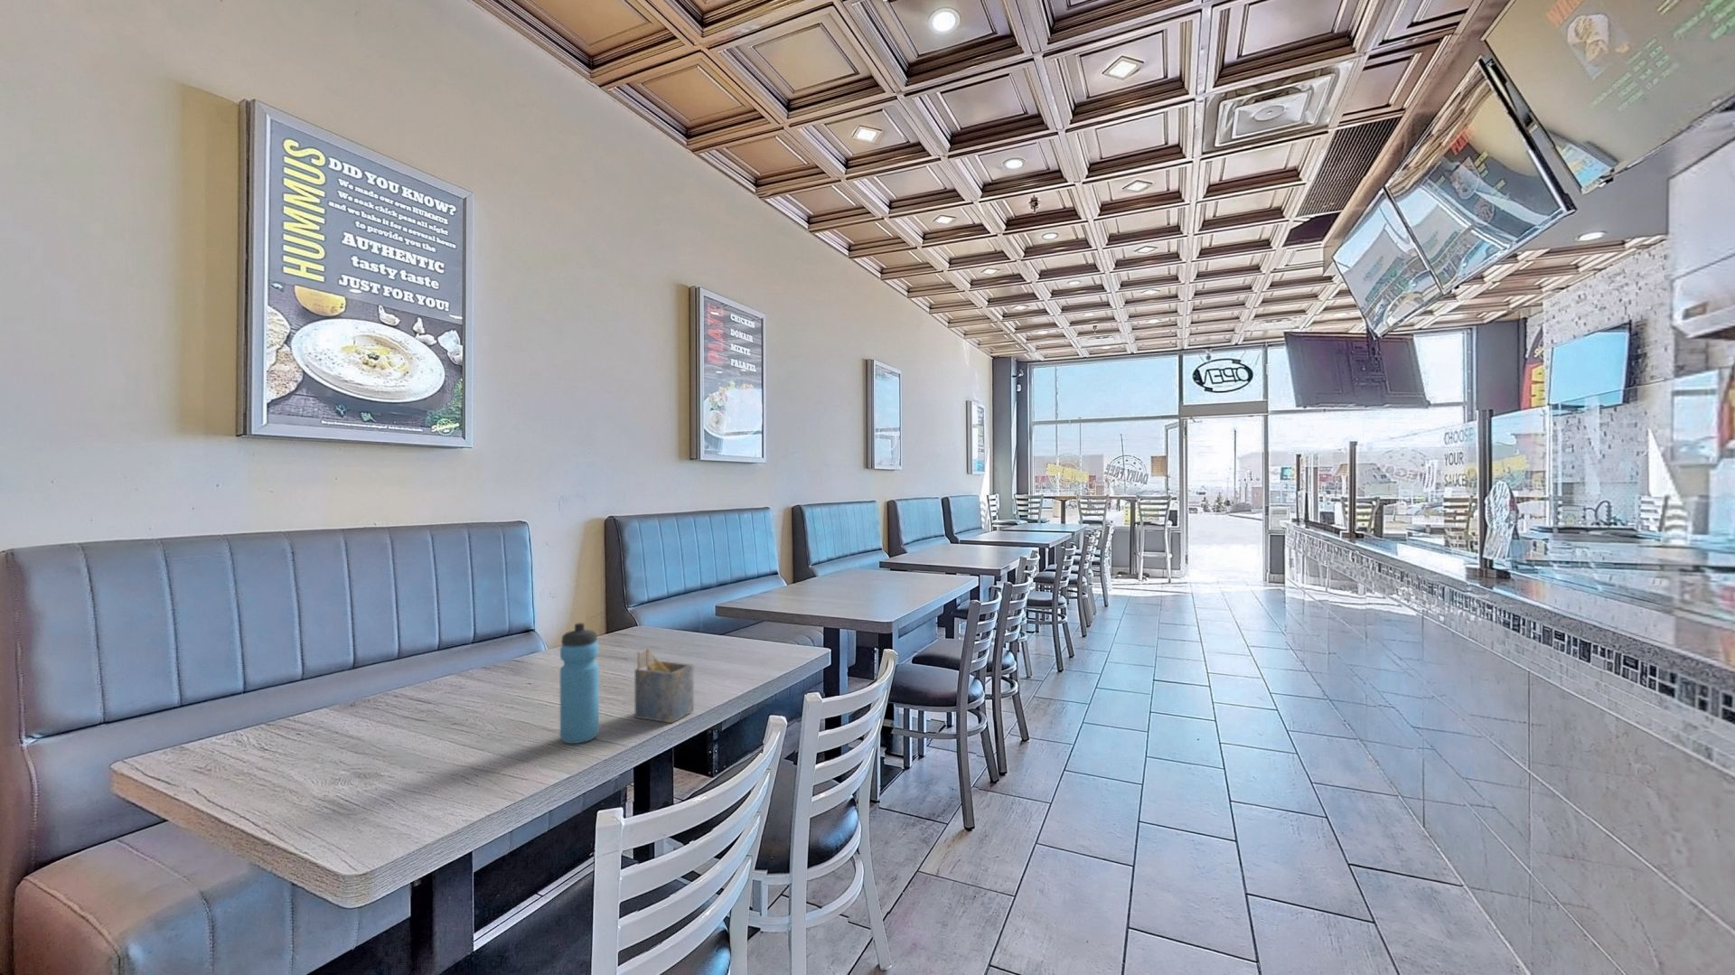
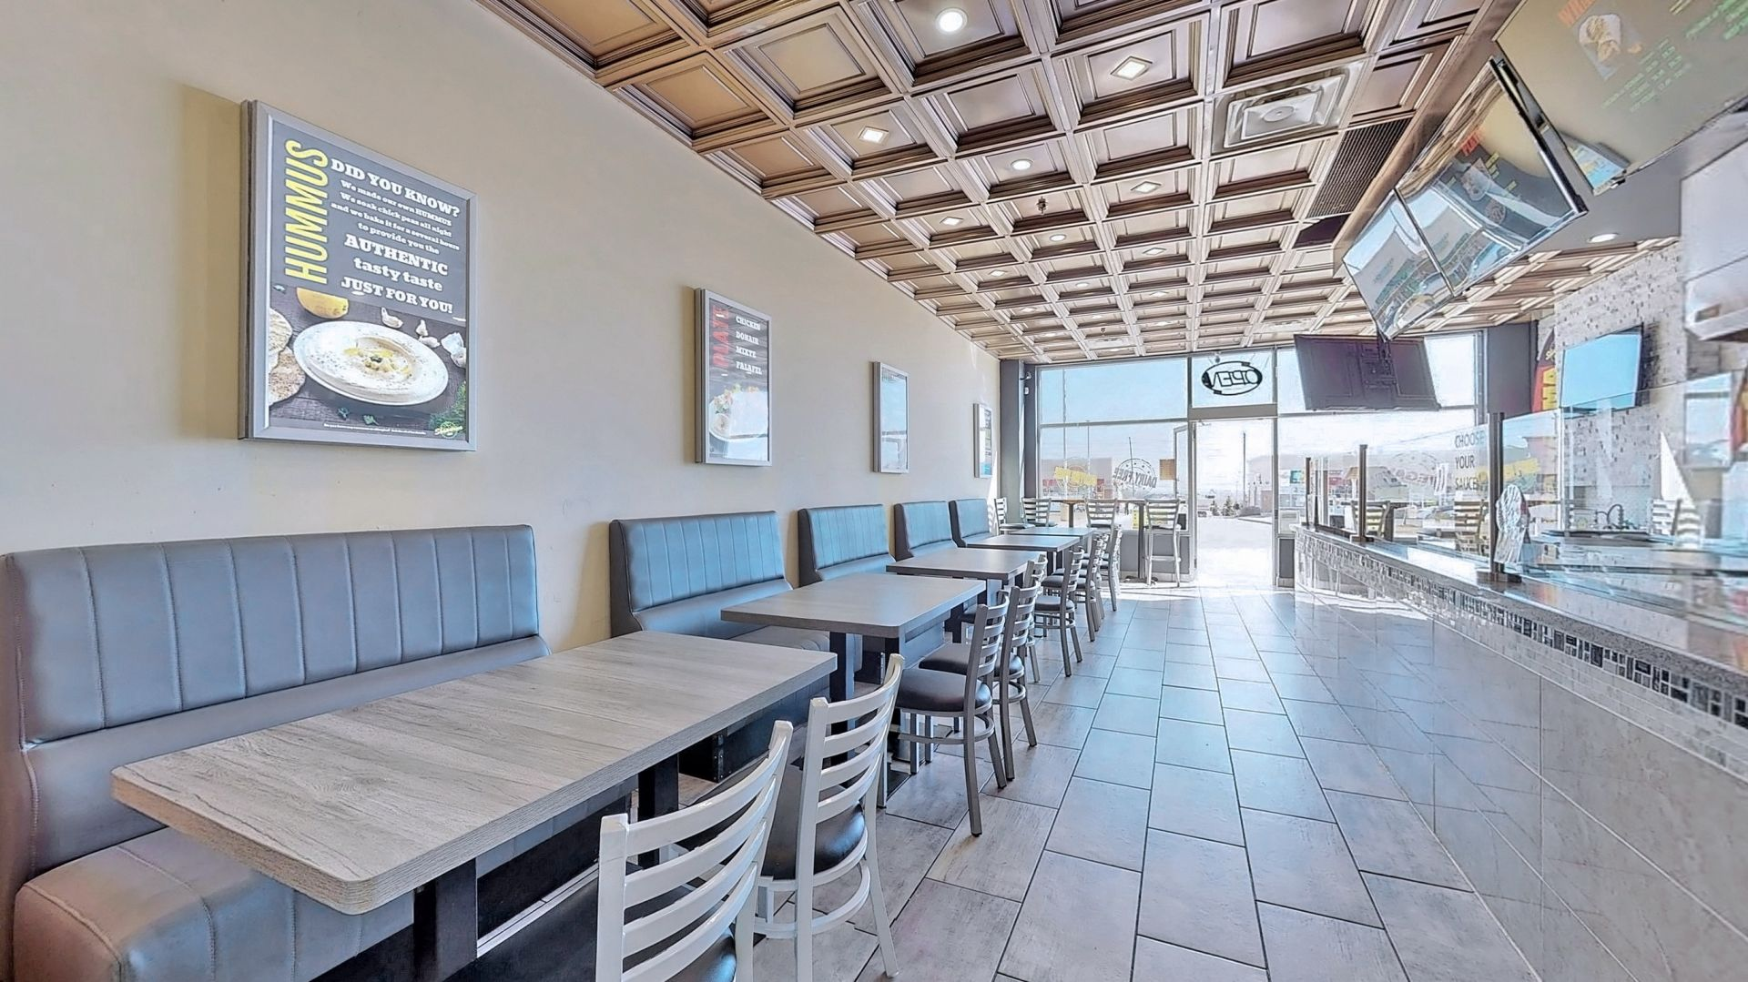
- napkin holder (664, 682)
- water bottle (579, 681)
